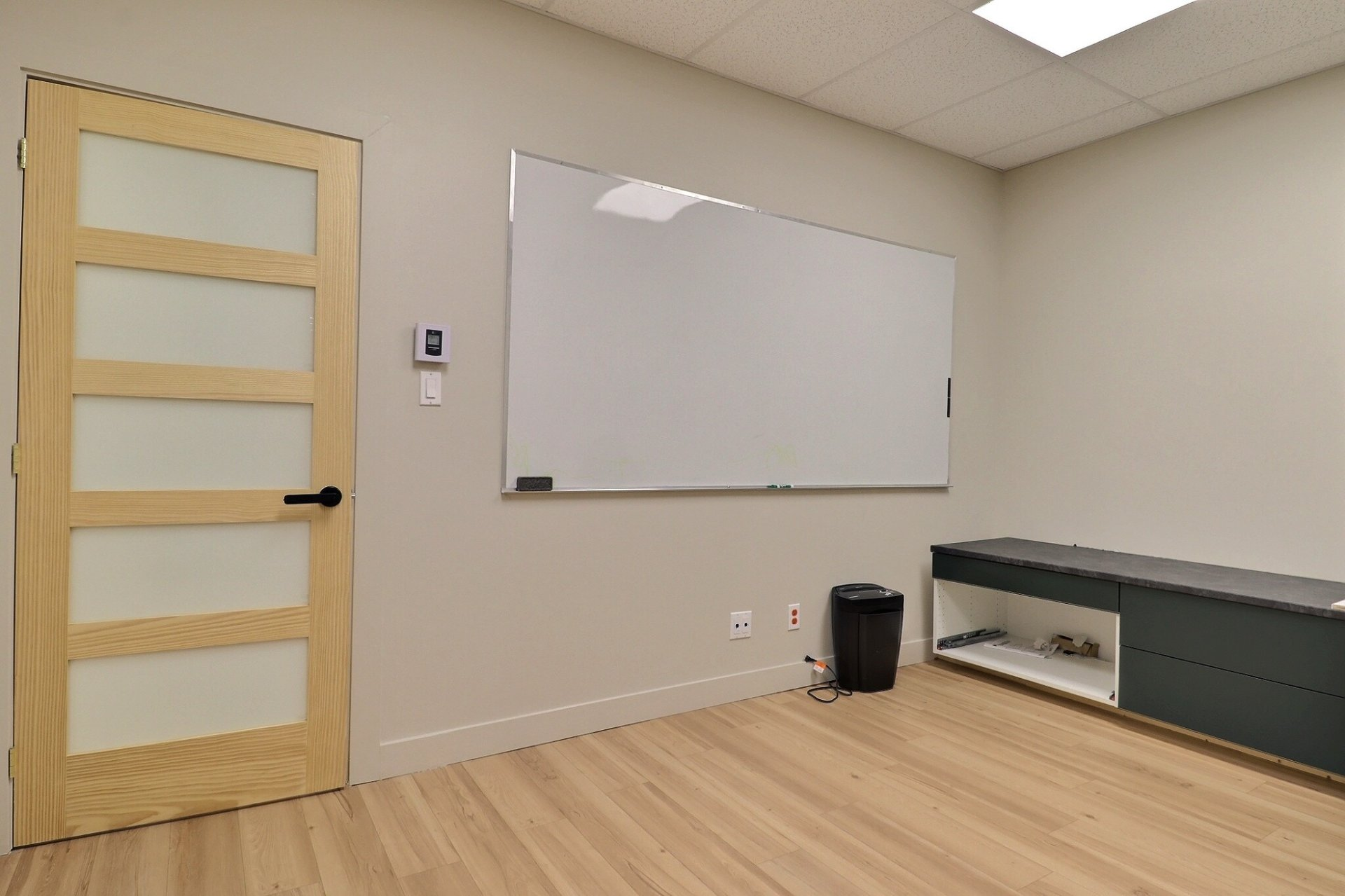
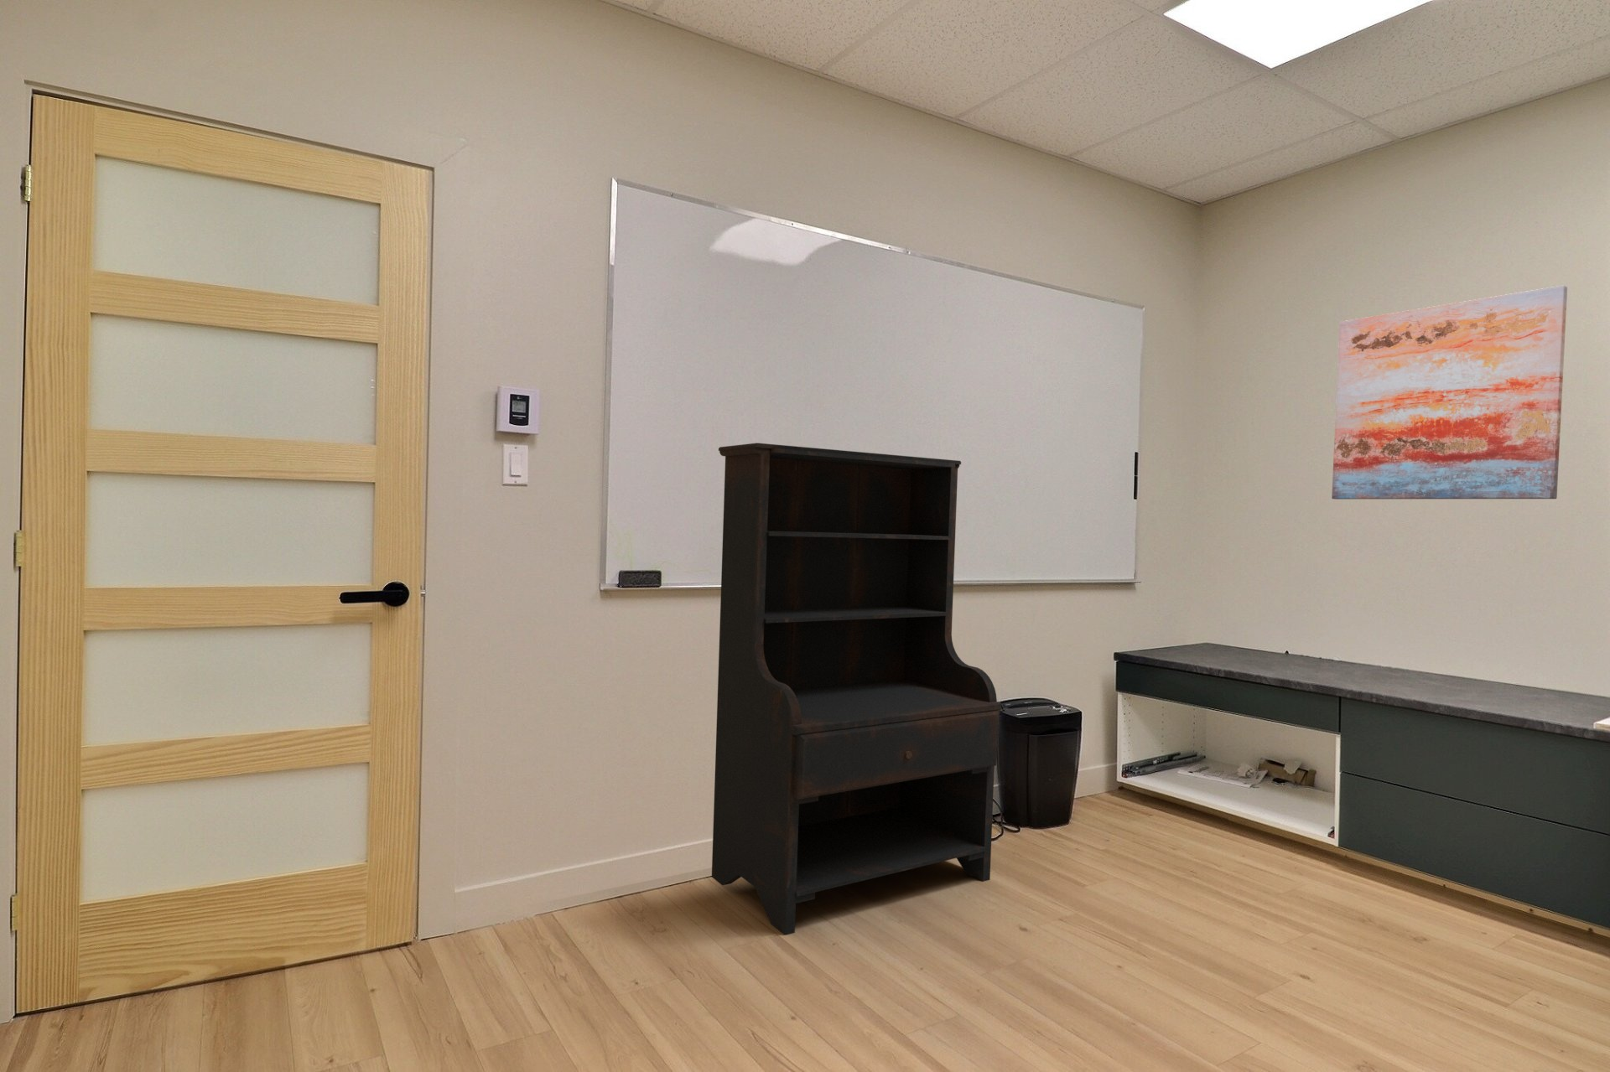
+ bookshelf (861, 668)
+ wall art (1438, 402)
